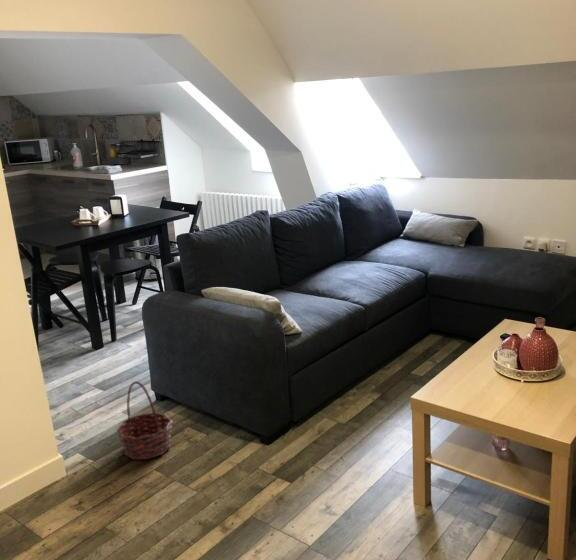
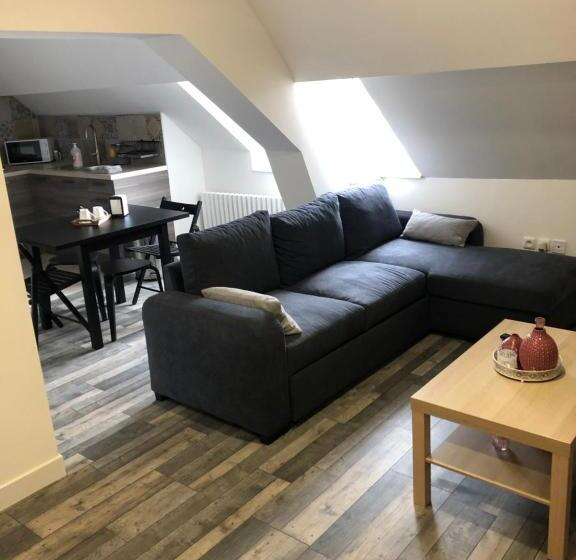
- basket (143, 415)
